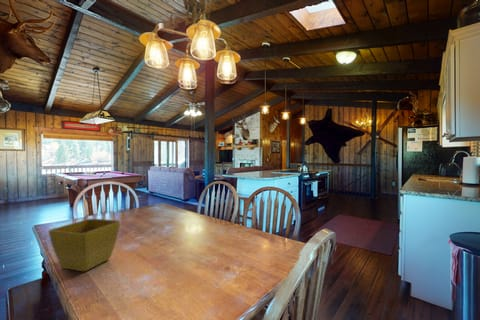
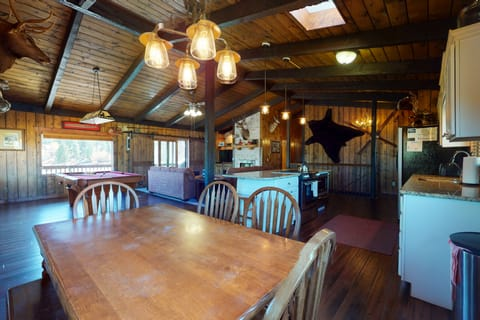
- flower pot (87, 244)
